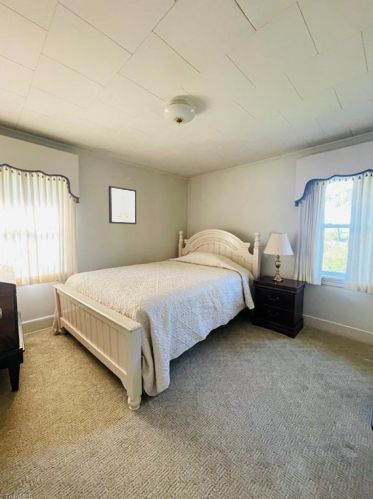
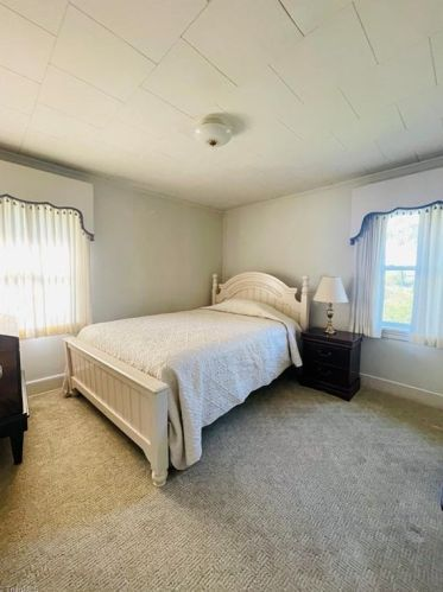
- wall art (123, 206)
